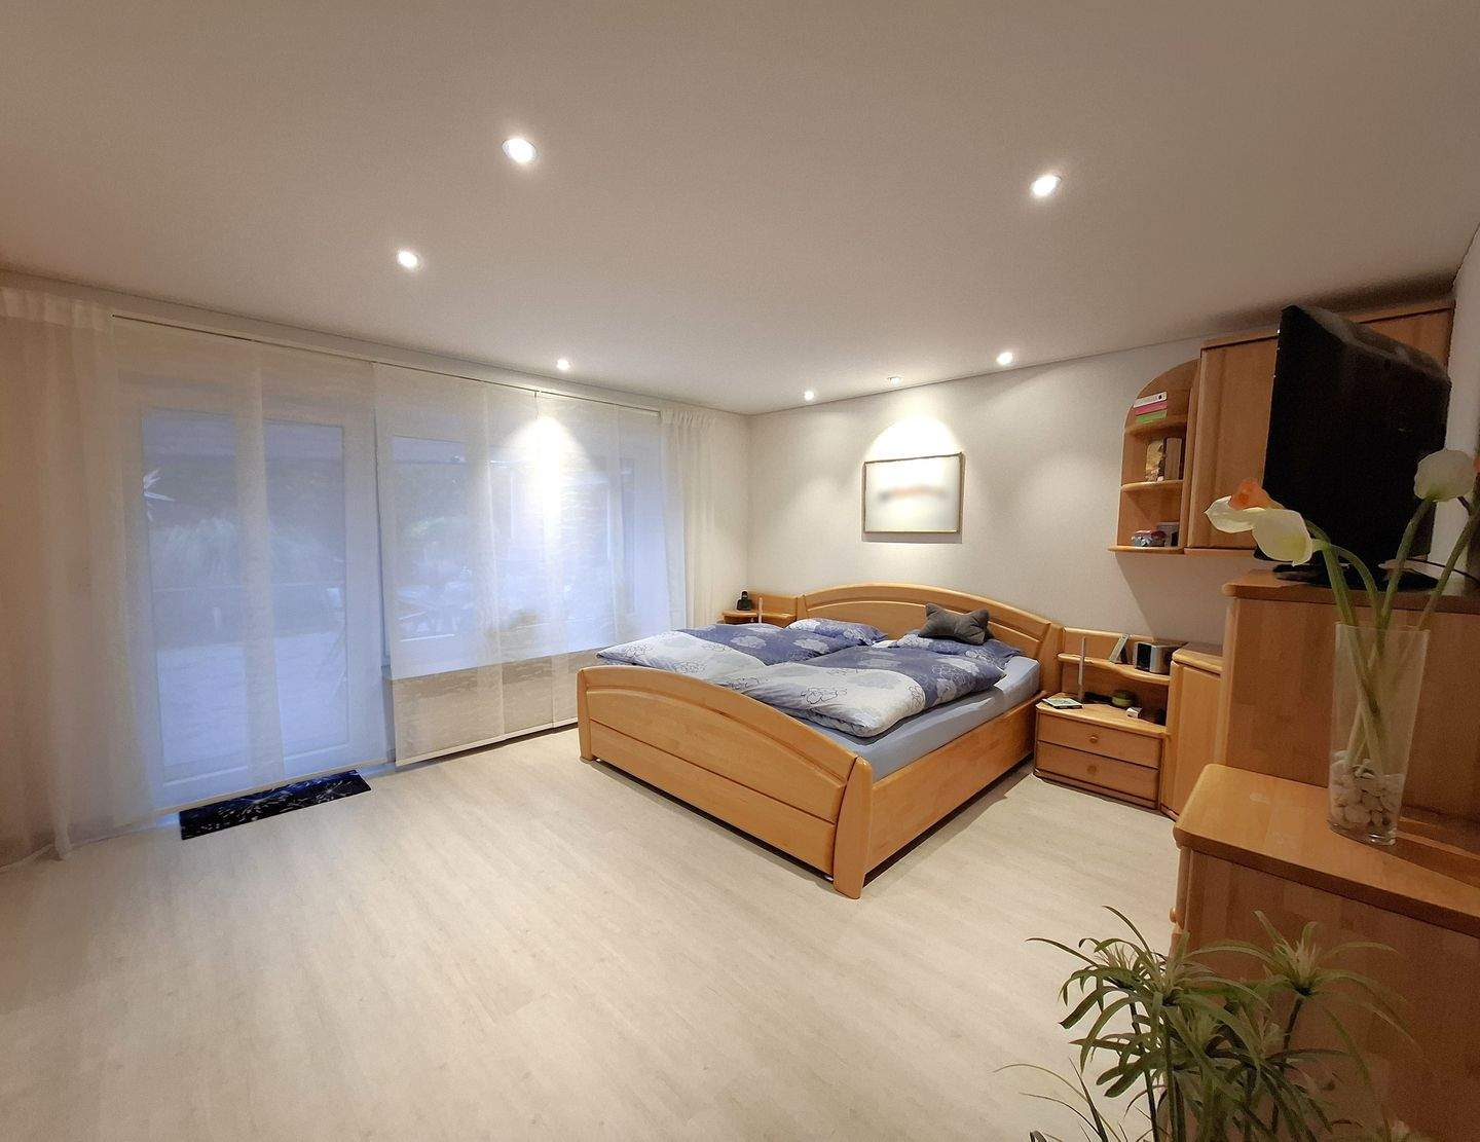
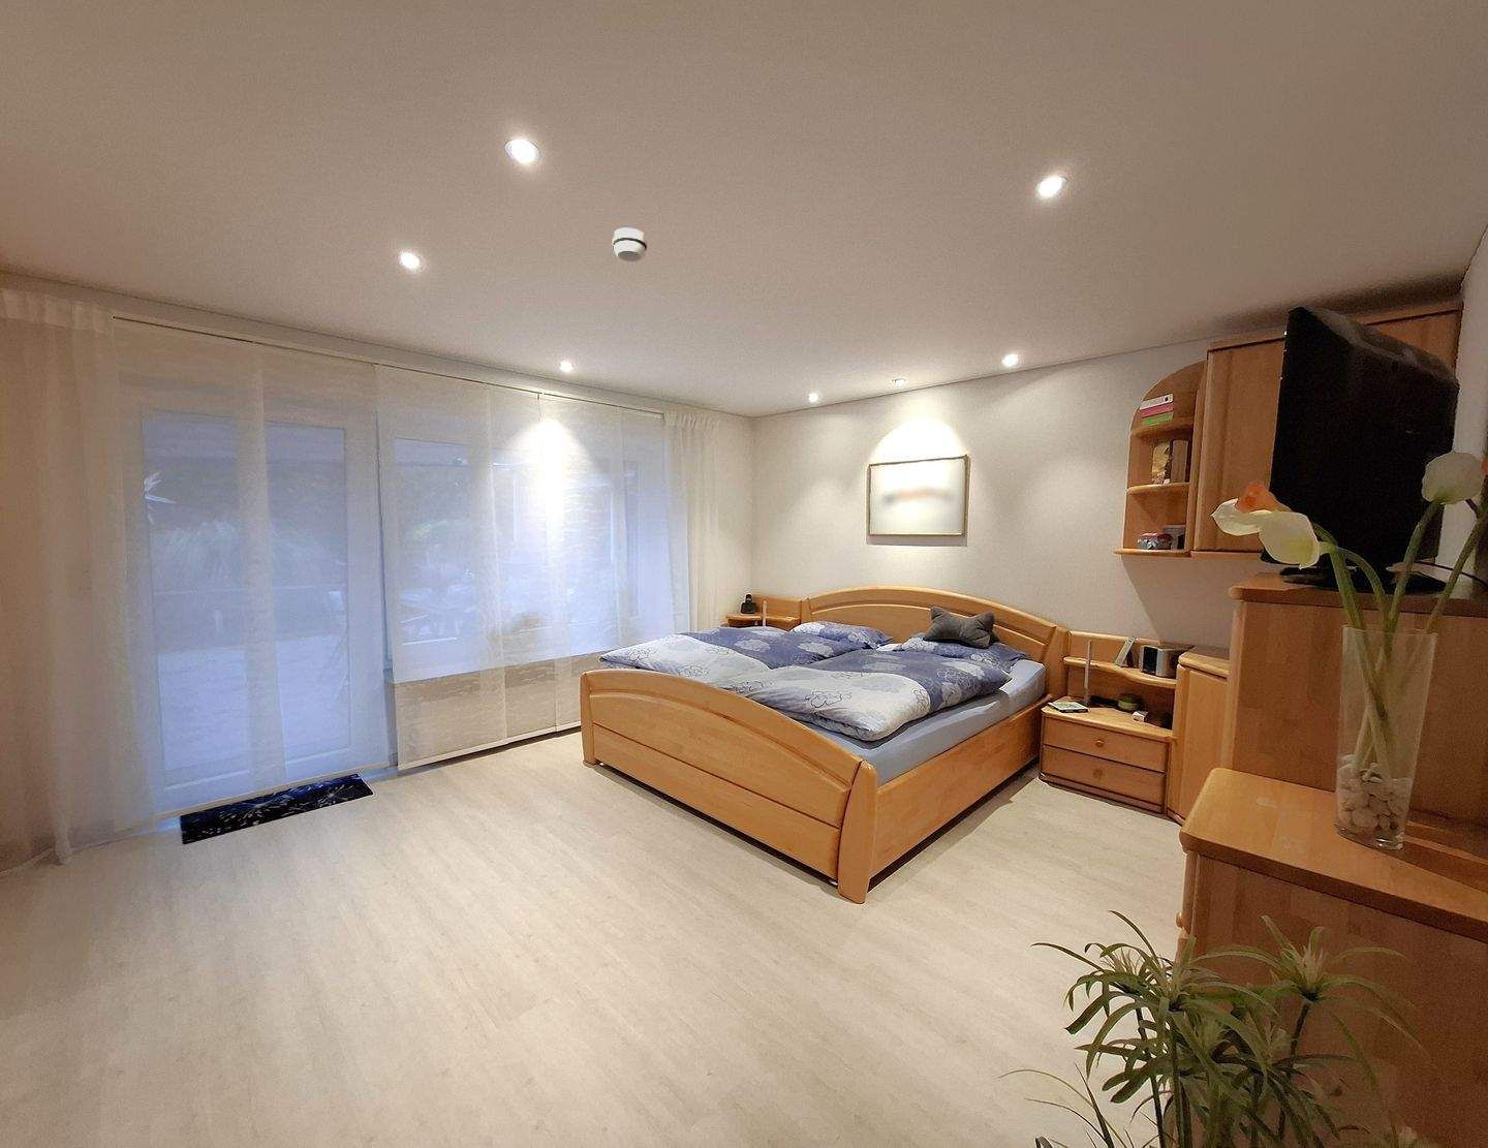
+ smoke detector (629, 245)
